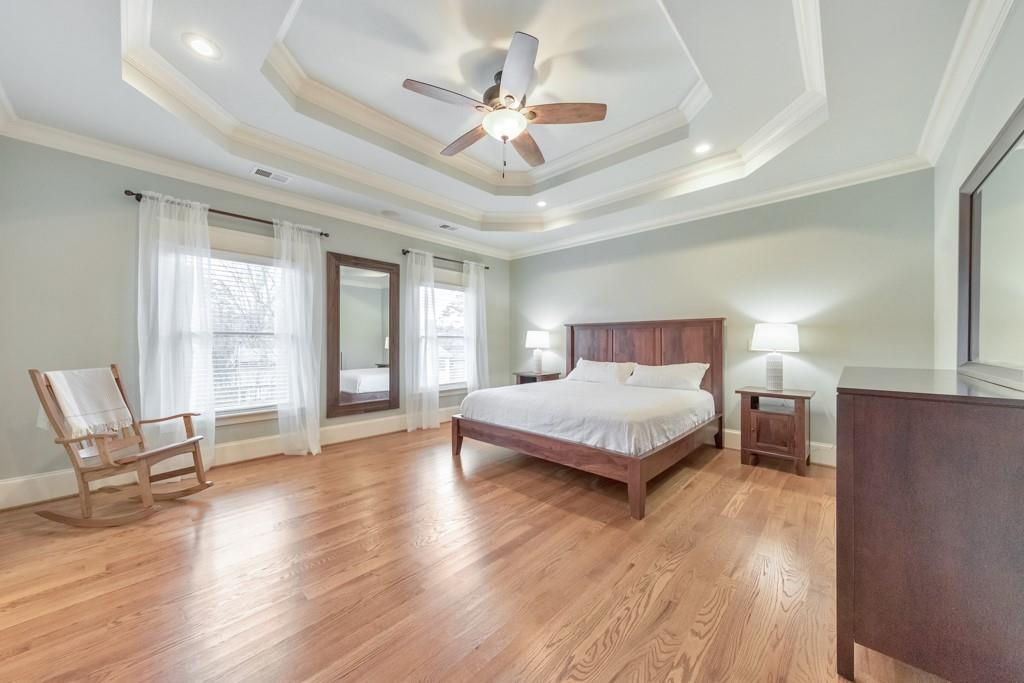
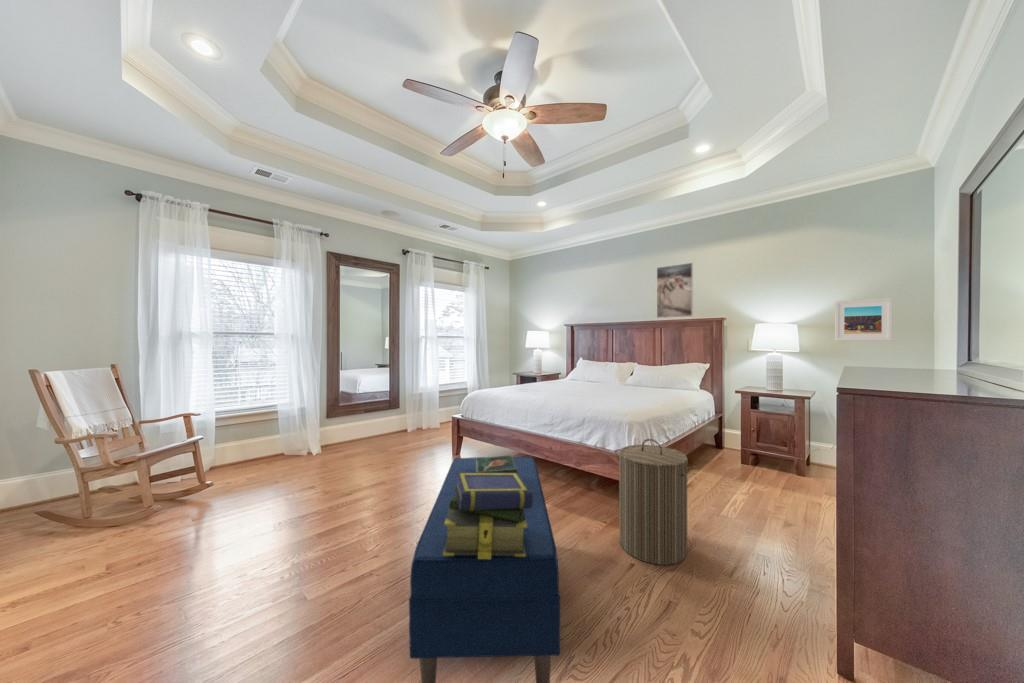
+ bench (491, 556)
+ stack of books (488, 508)
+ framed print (862, 320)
+ laundry hamper (652, 492)
+ decorative box (495, 472)
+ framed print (674, 291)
